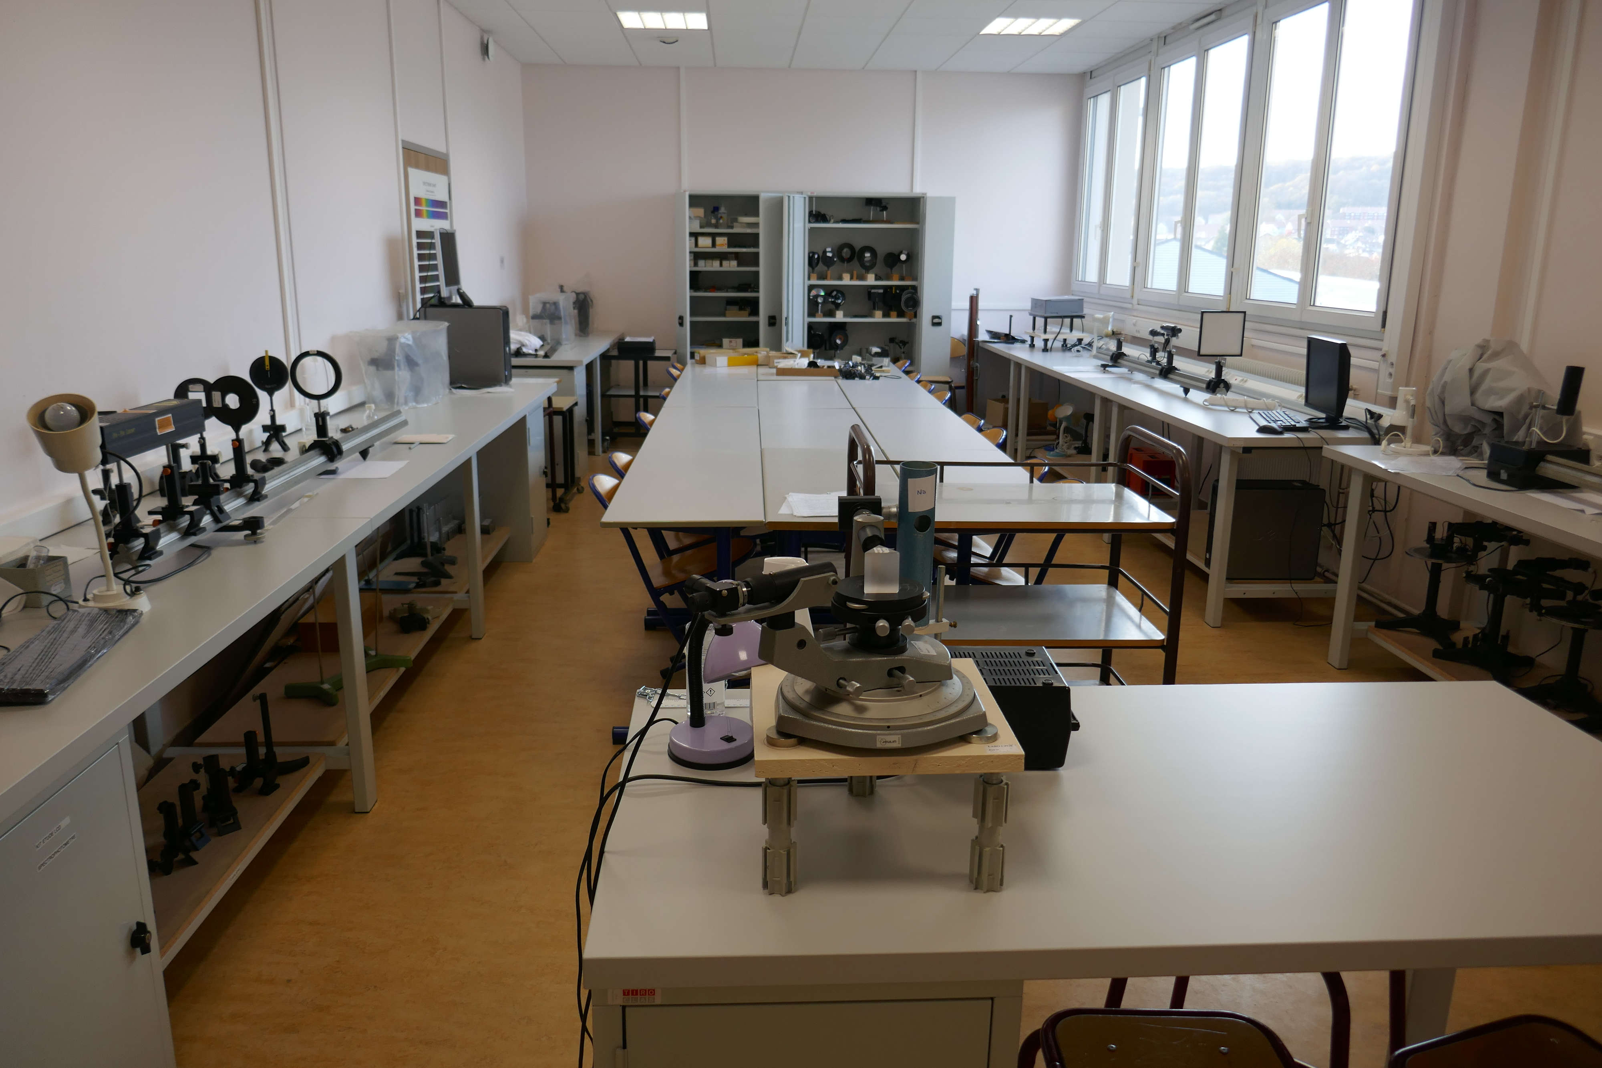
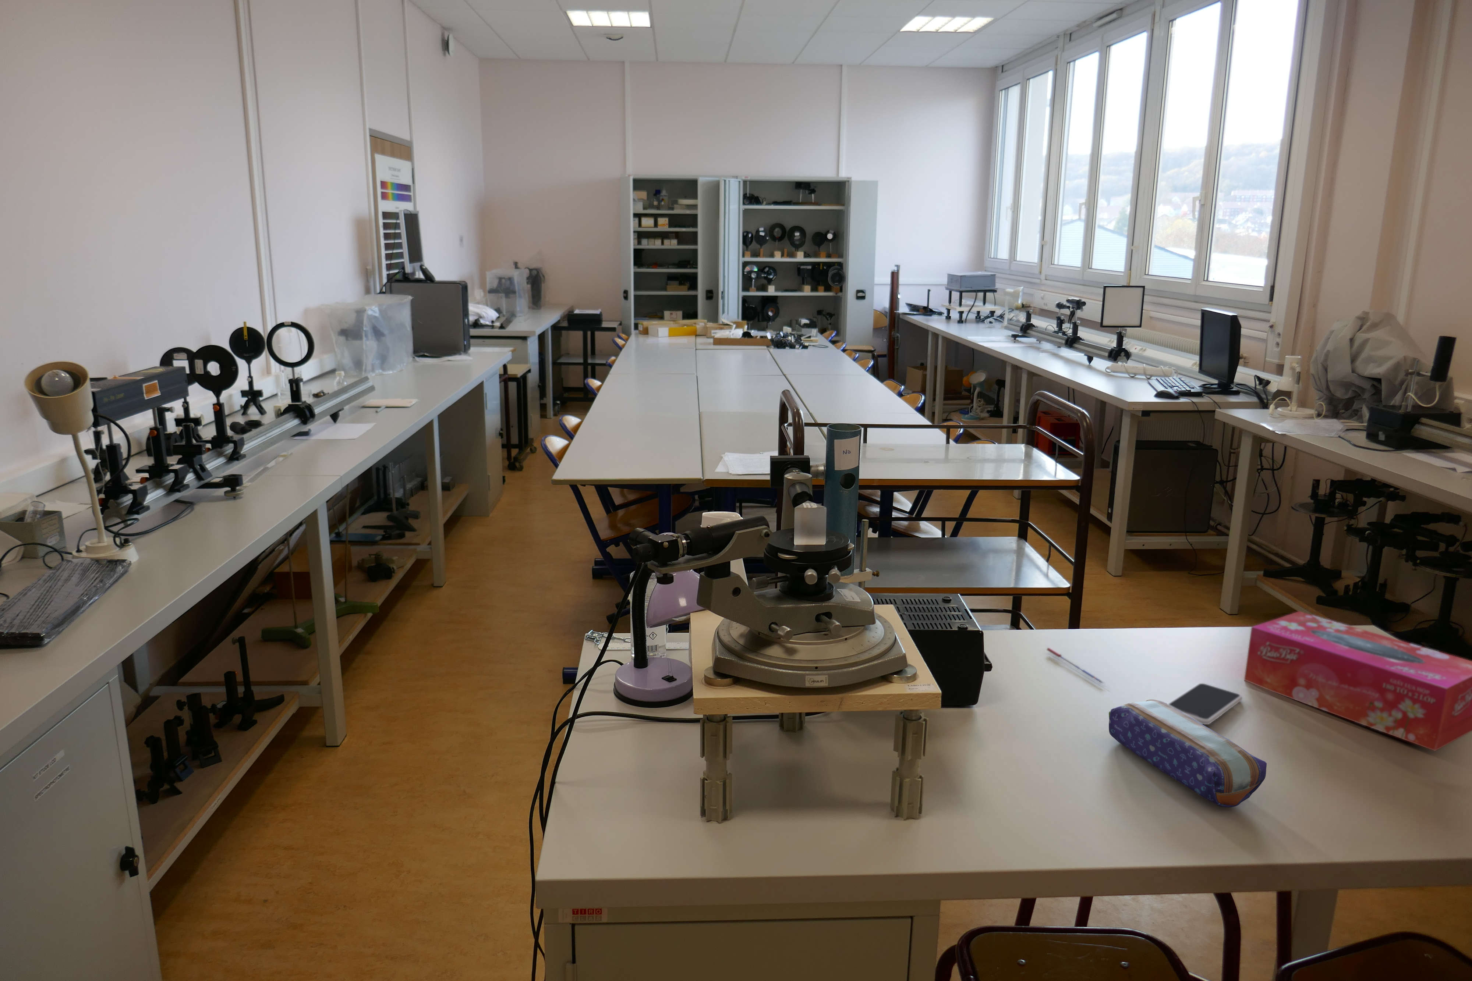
+ tissue box (1360, 674)
+ pencil case (1182, 747)
+ pen (1074, 665)
+ smartphone (1204, 703)
